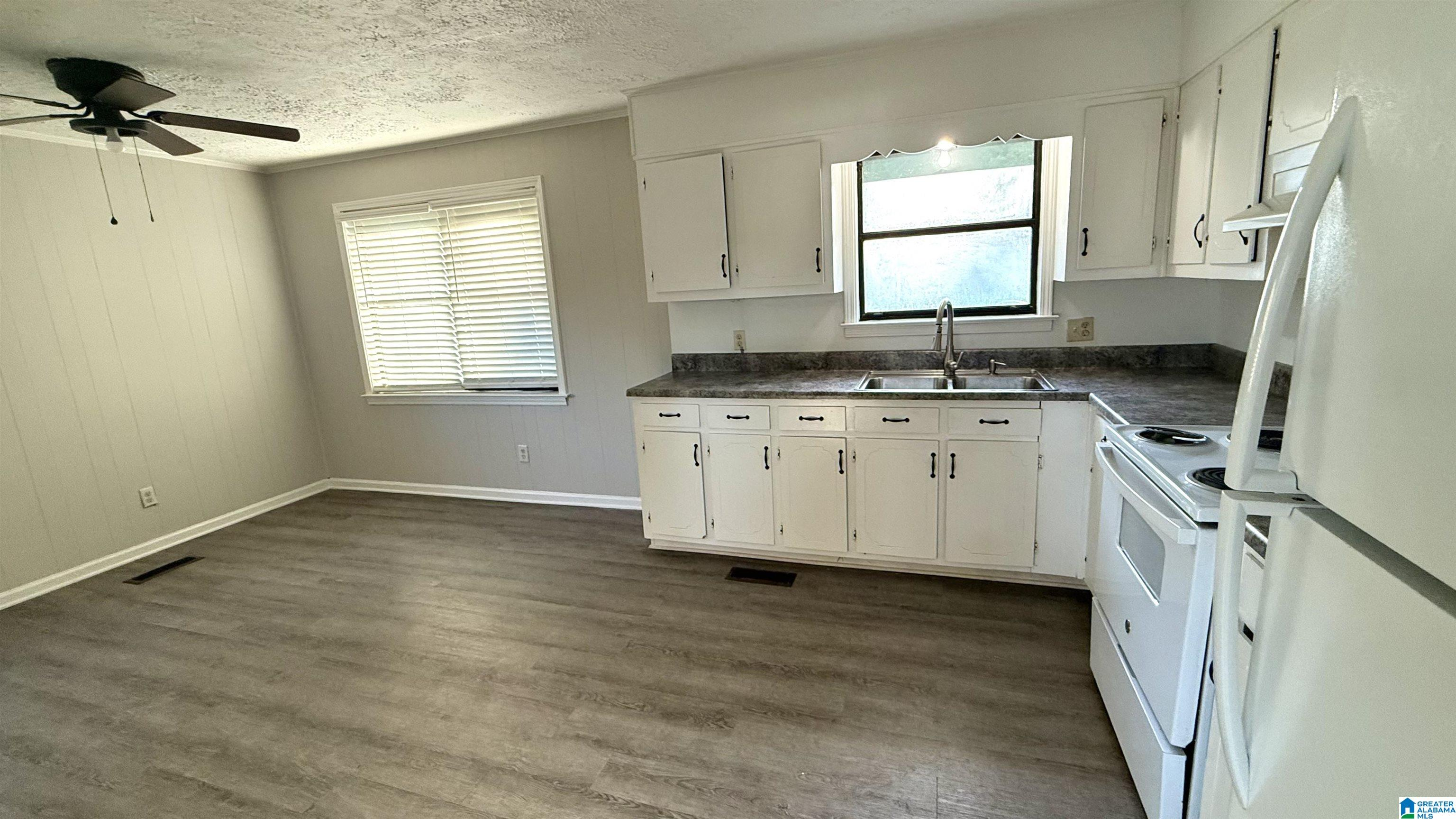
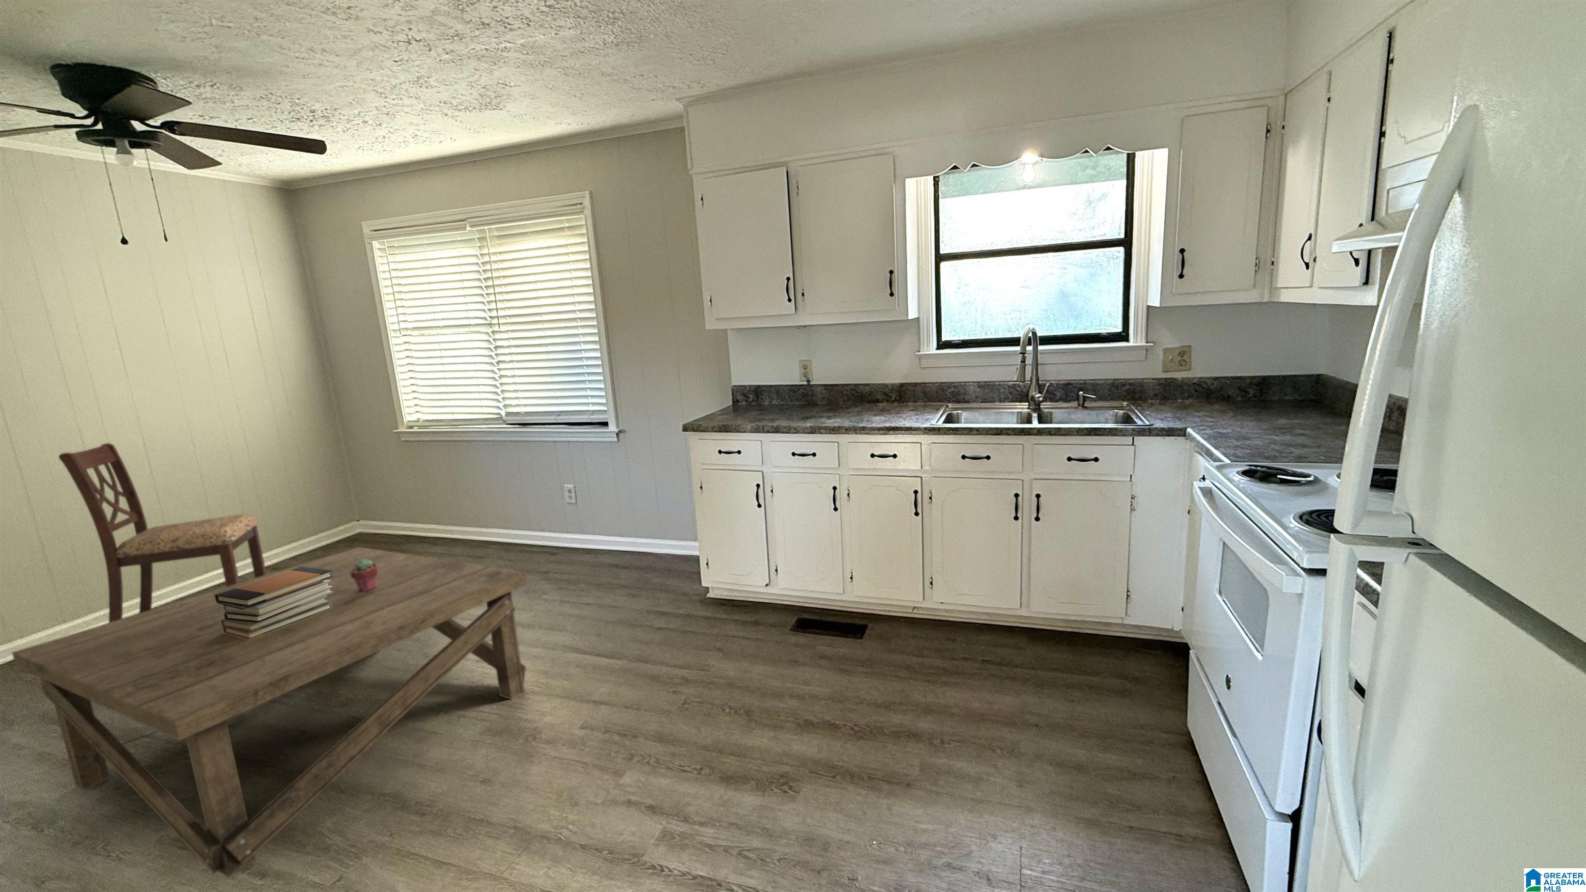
+ coffee table (307, 672)
+ book stack (279, 600)
+ chair (176, 531)
+ potted succulent (365, 573)
